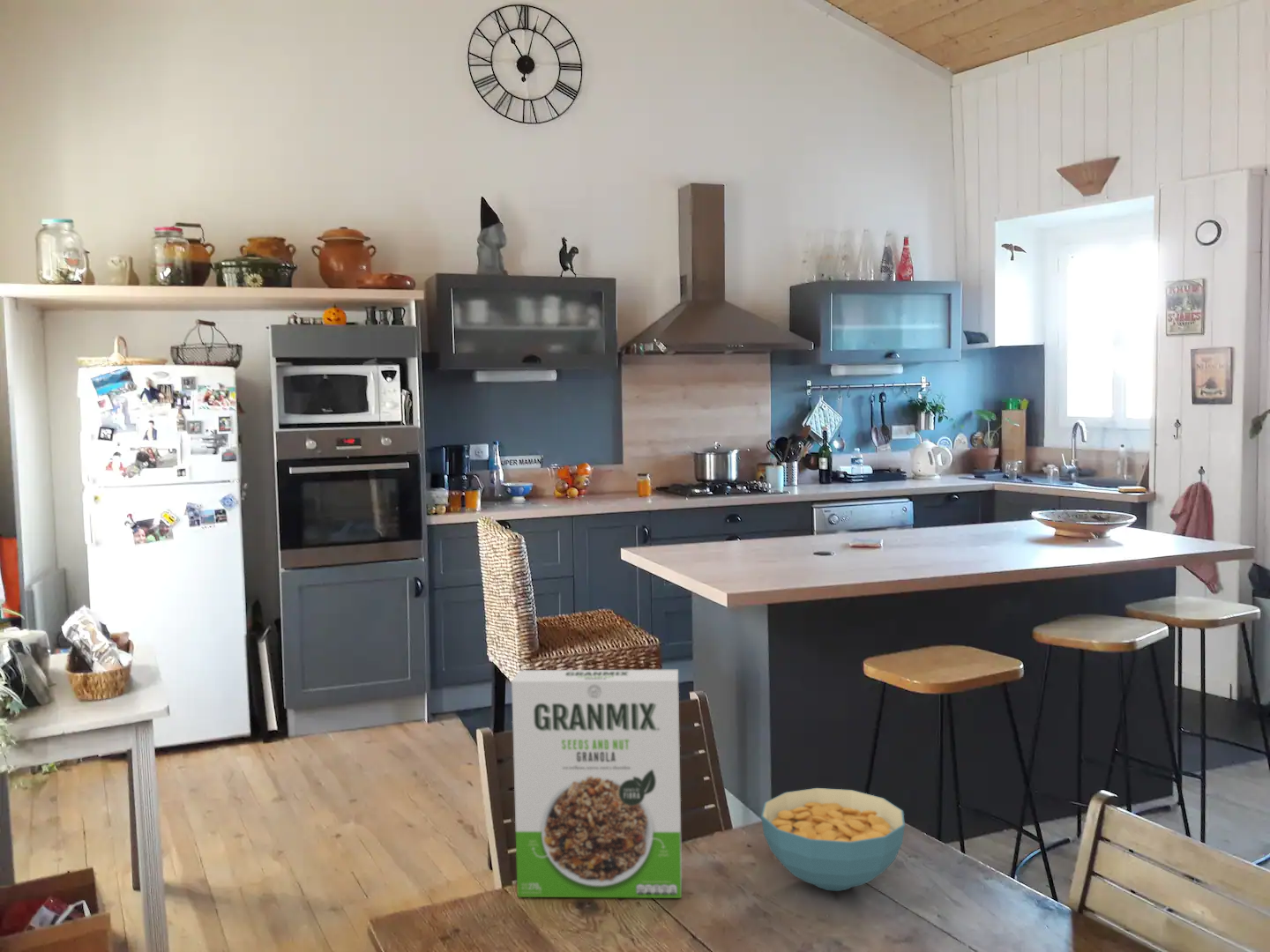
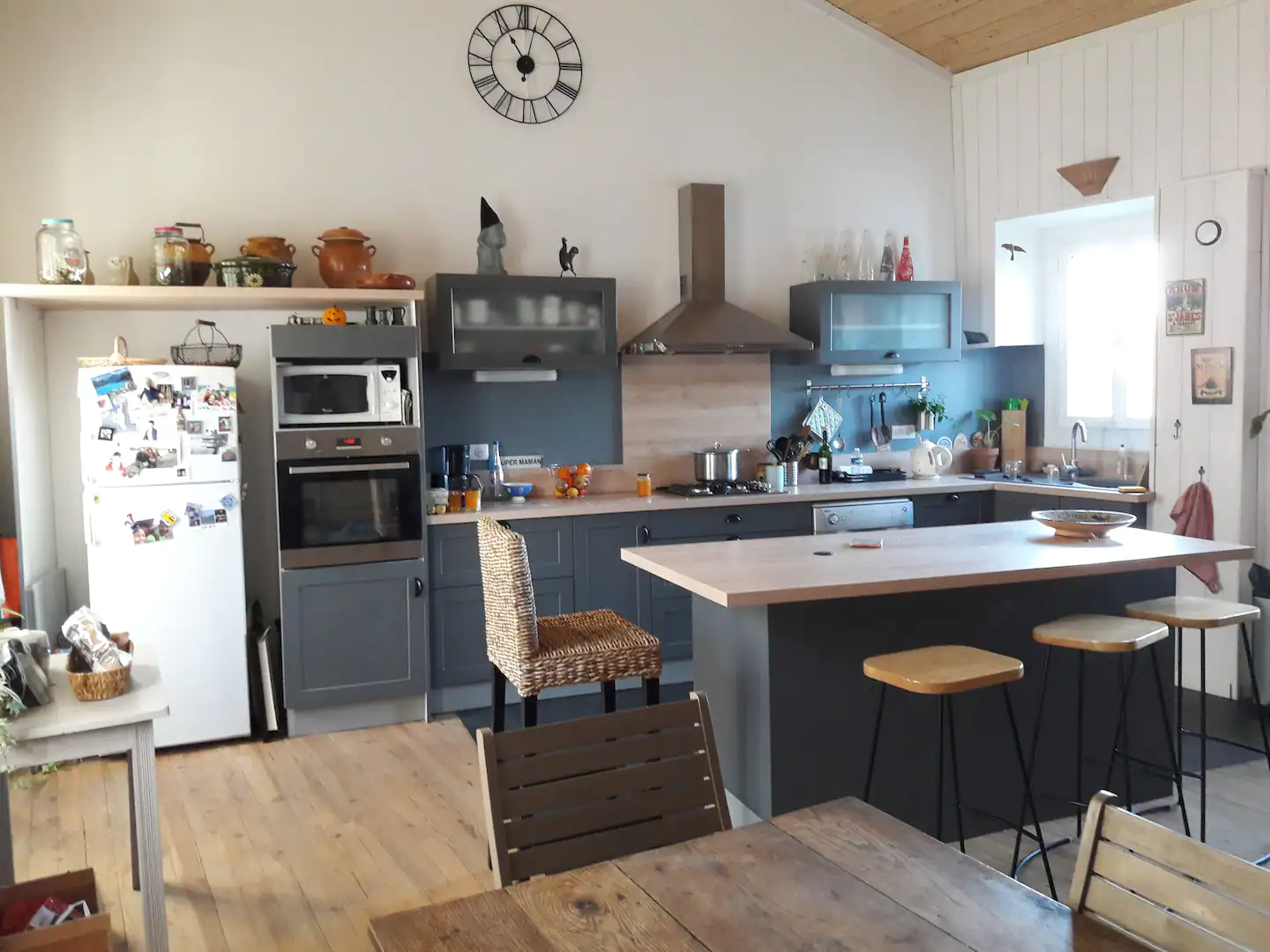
- cereal box (598, 782)
- cereal bowl (833, 847)
